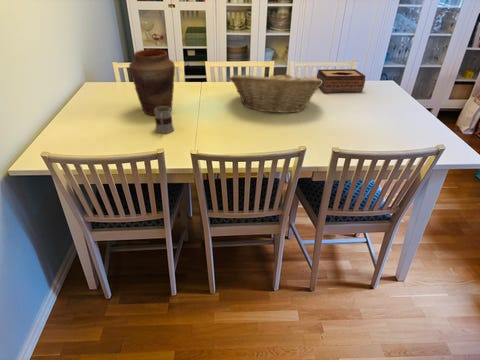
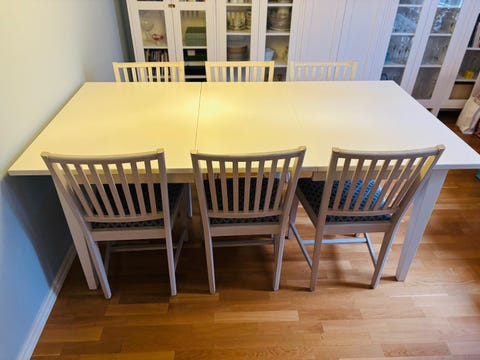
- mug (163, 120)
- fruit basket (274, 87)
- tissue box (339, 80)
- vase (154, 82)
